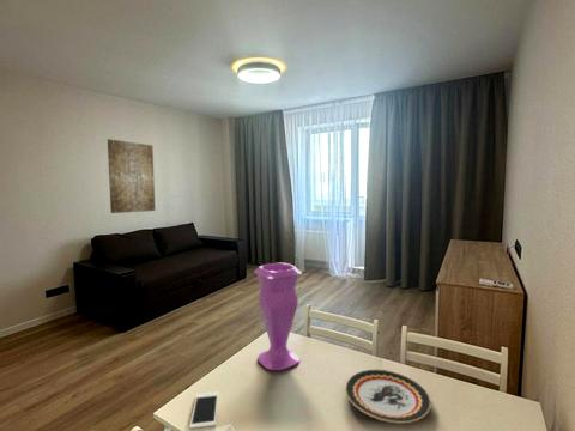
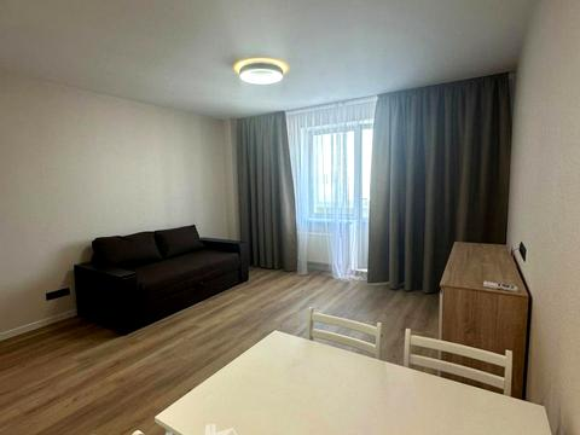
- wall art (132, 177)
- plate (386, 395)
- vase (278, 312)
- cell phone (205, 408)
